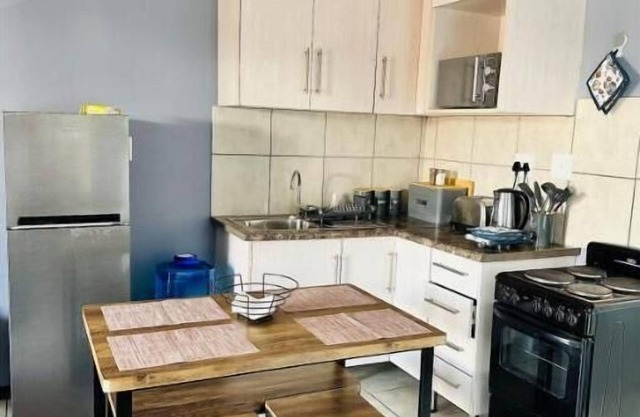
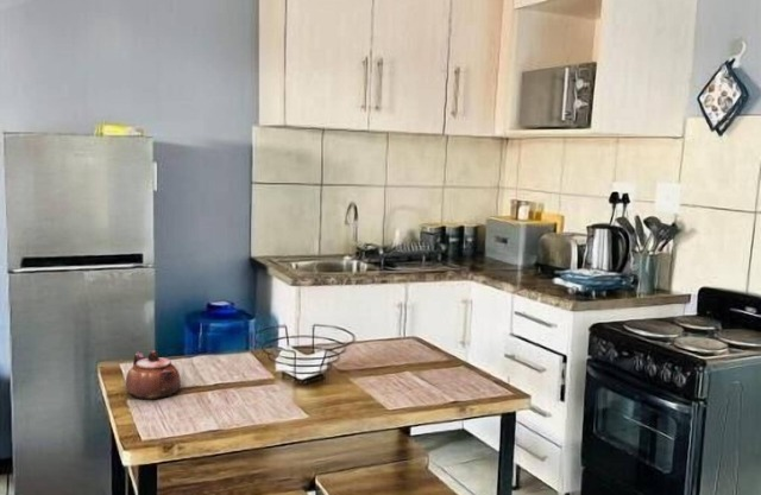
+ teapot (152, 370)
